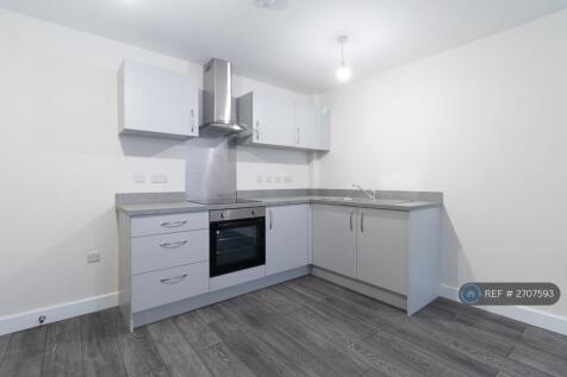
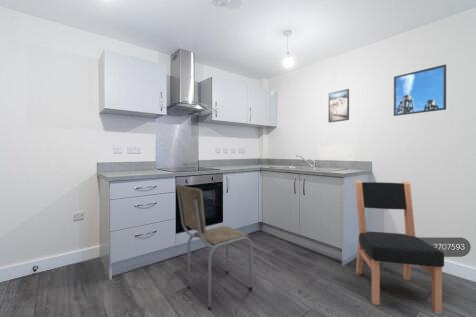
+ dining chair (214, 237)
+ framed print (338, 106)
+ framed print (418, 92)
+ dining chair (392, 237)
